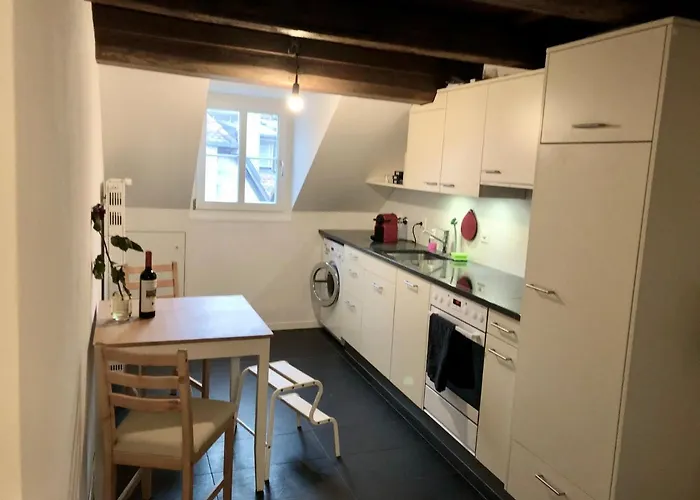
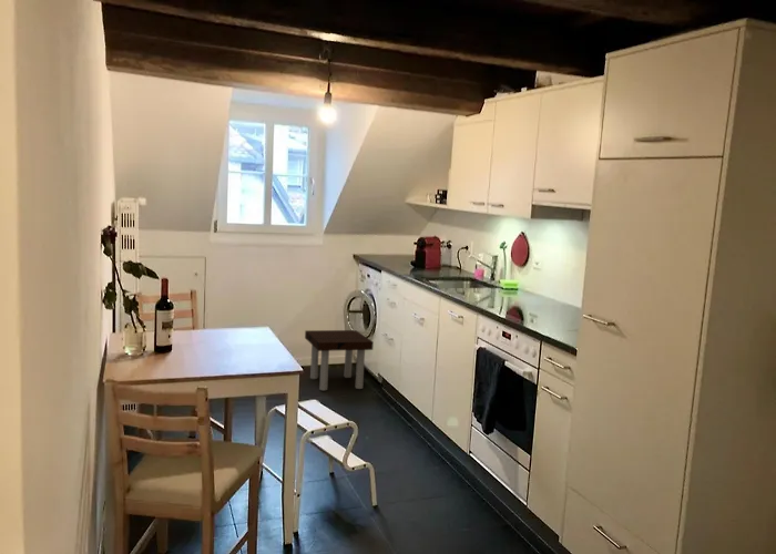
+ side table (345, 359)
